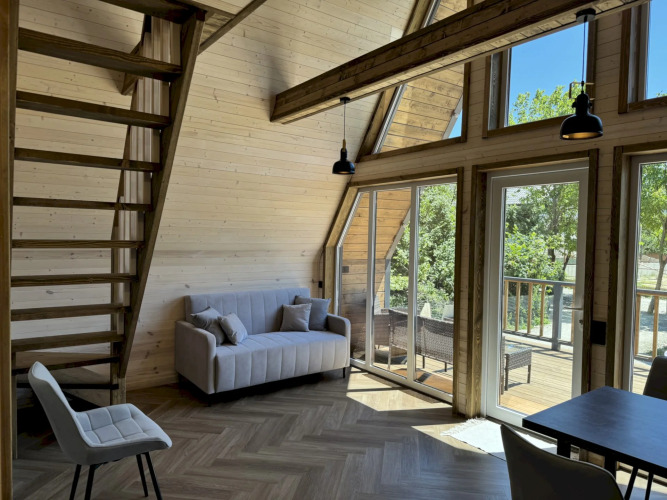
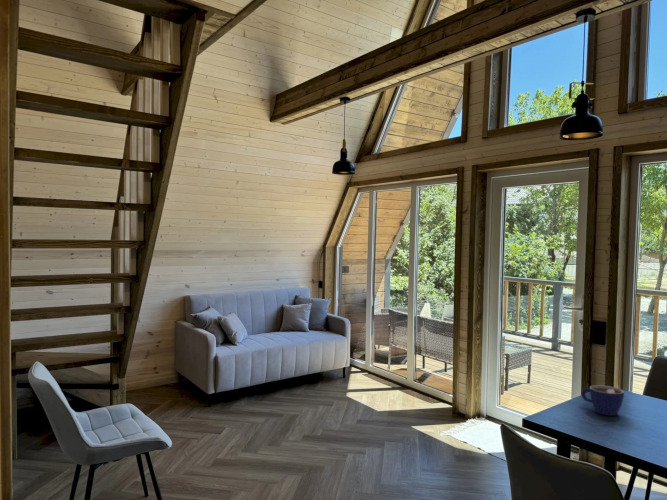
+ cup (601, 399)
